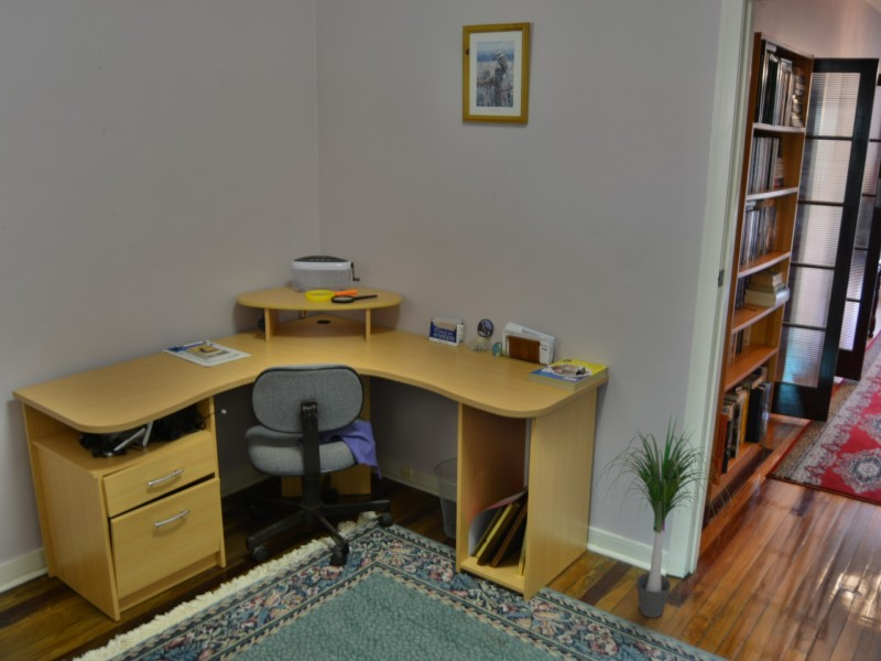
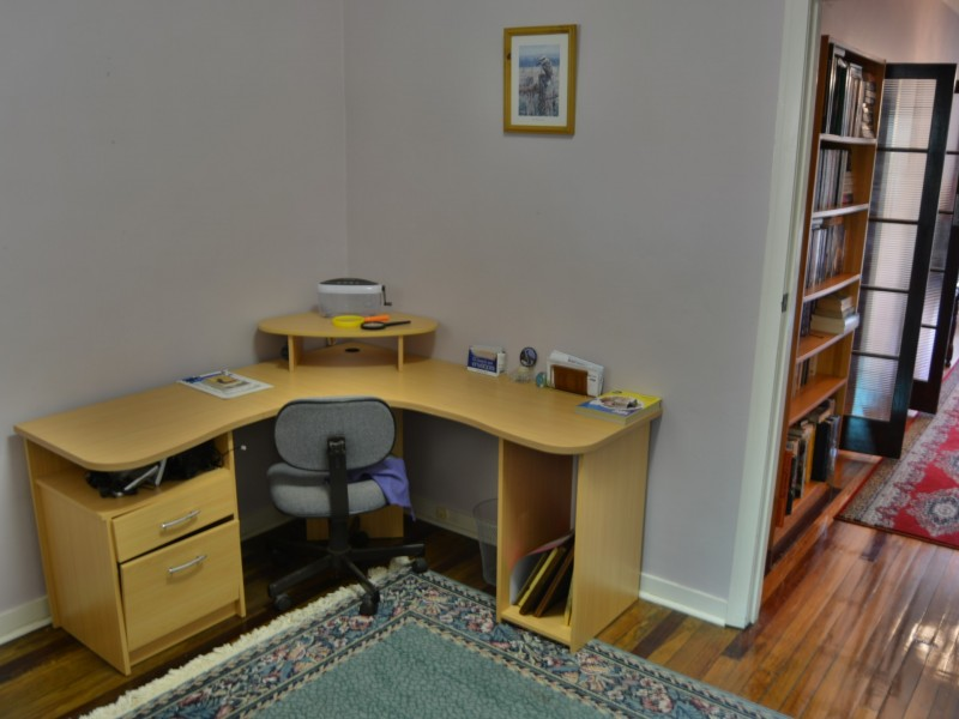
- potted plant (659, 513)
